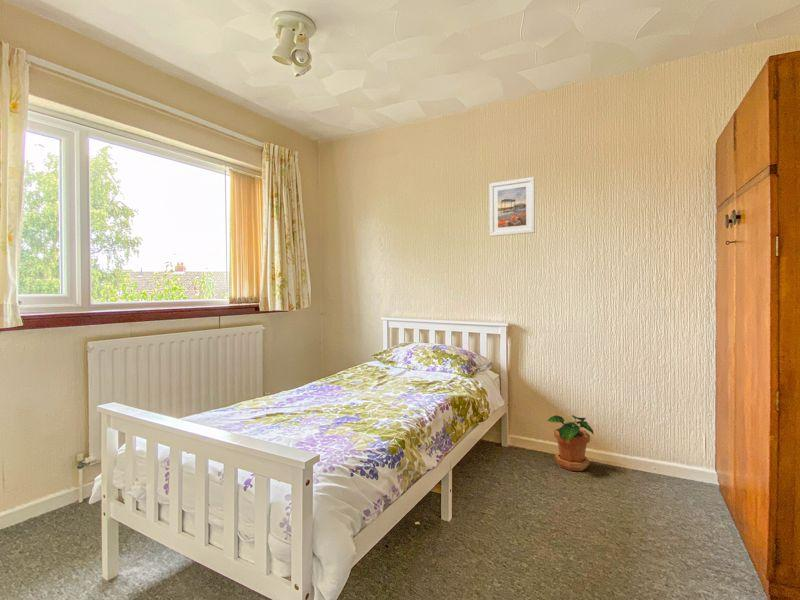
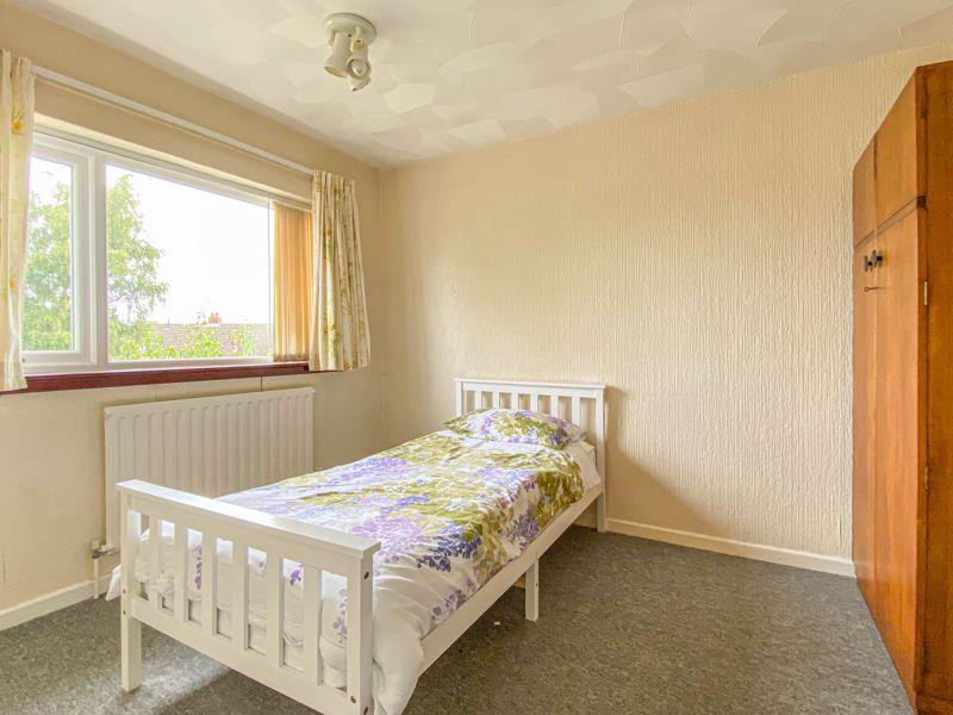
- potted plant (568, 442)
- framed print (511, 207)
